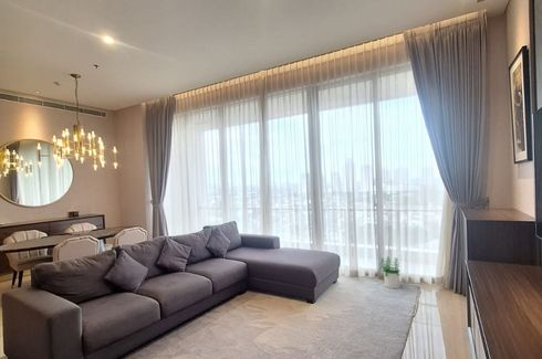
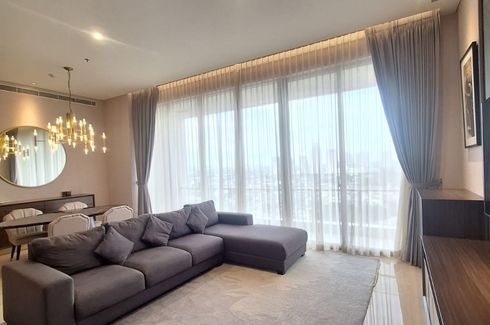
- potted plant (389, 271)
